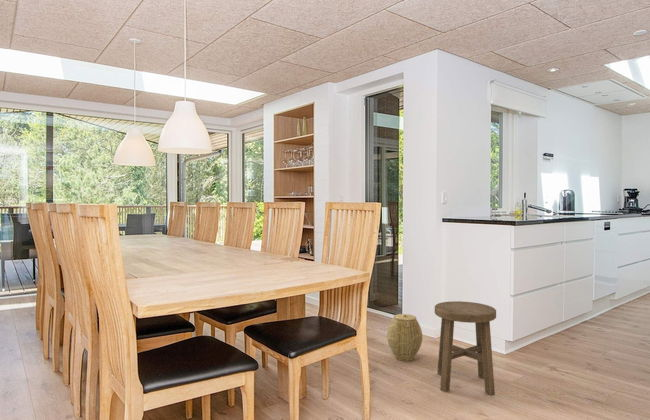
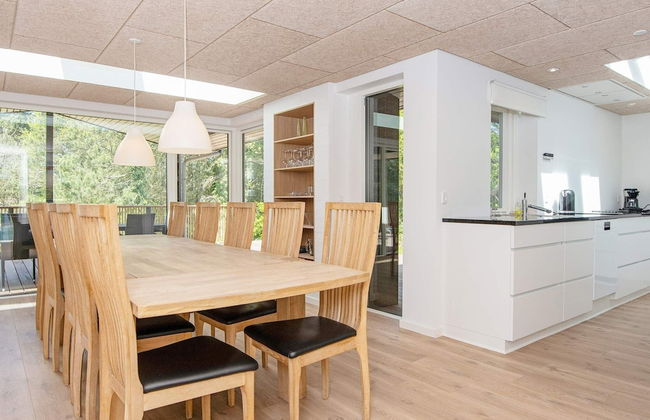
- woven basket (404, 335)
- stool (463, 348)
